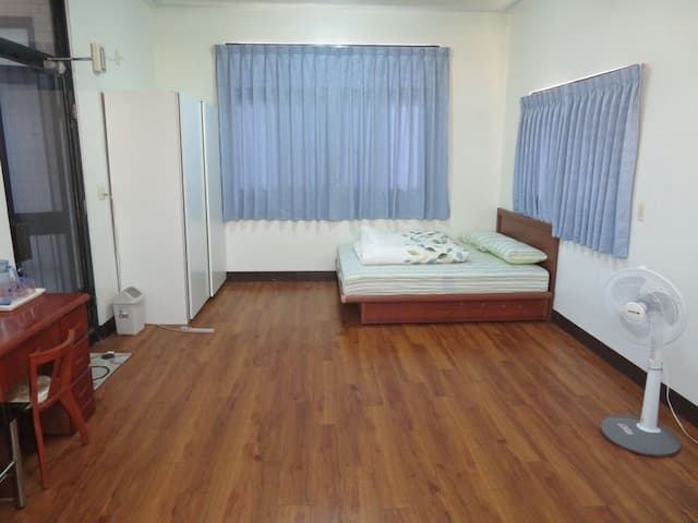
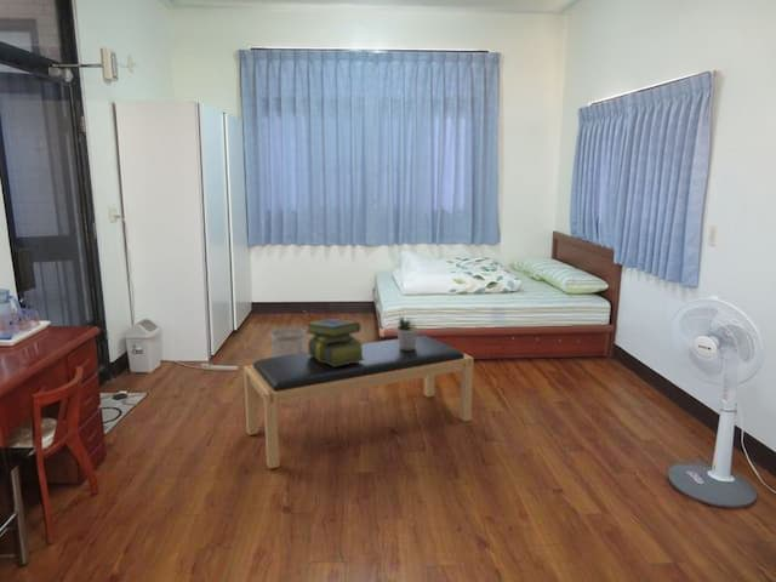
+ stack of books (332, 340)
+ potted plant (406, 330)
+ bench (361, 388)
+ wastebasket (287, 352)
